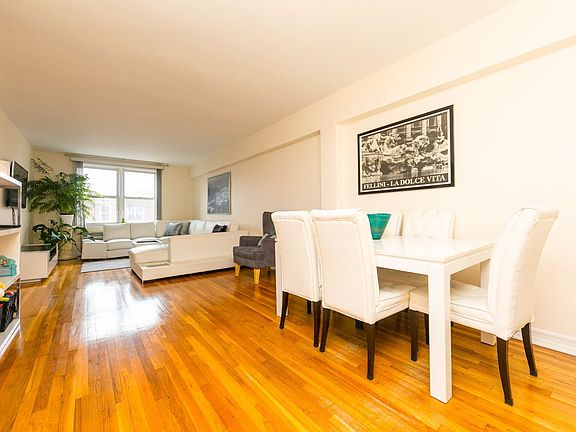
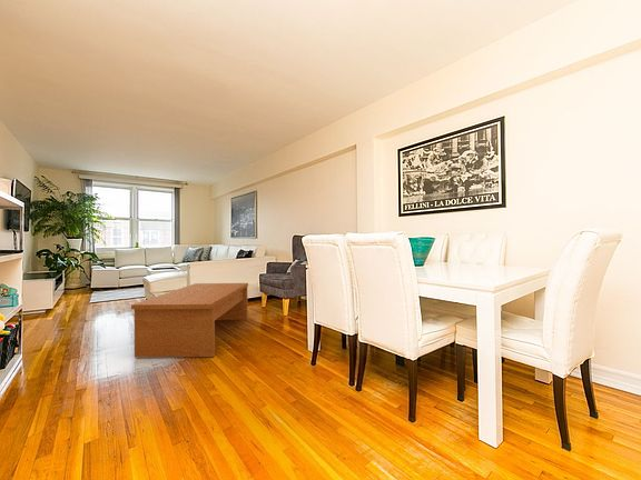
+ coffee table (201, 312)
